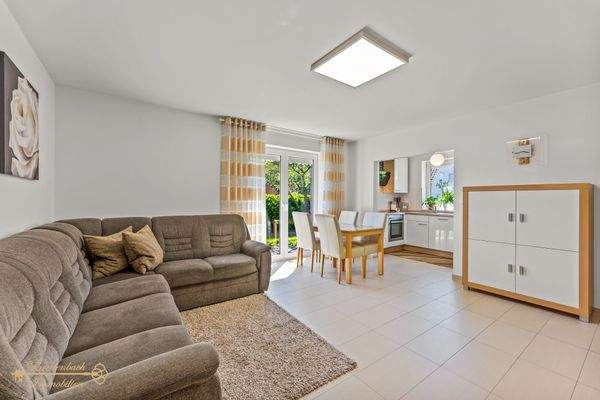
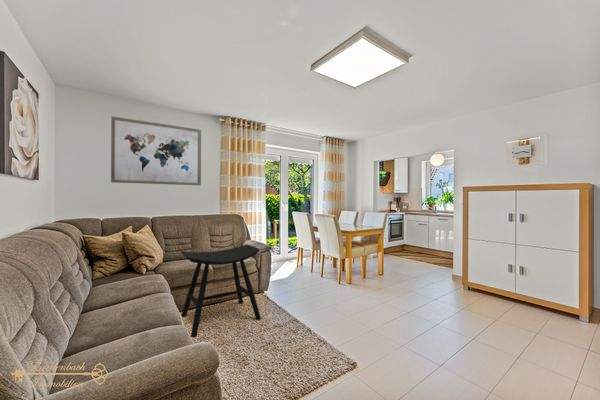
+ stool (221, 293)
+ wall art (159, 153)
